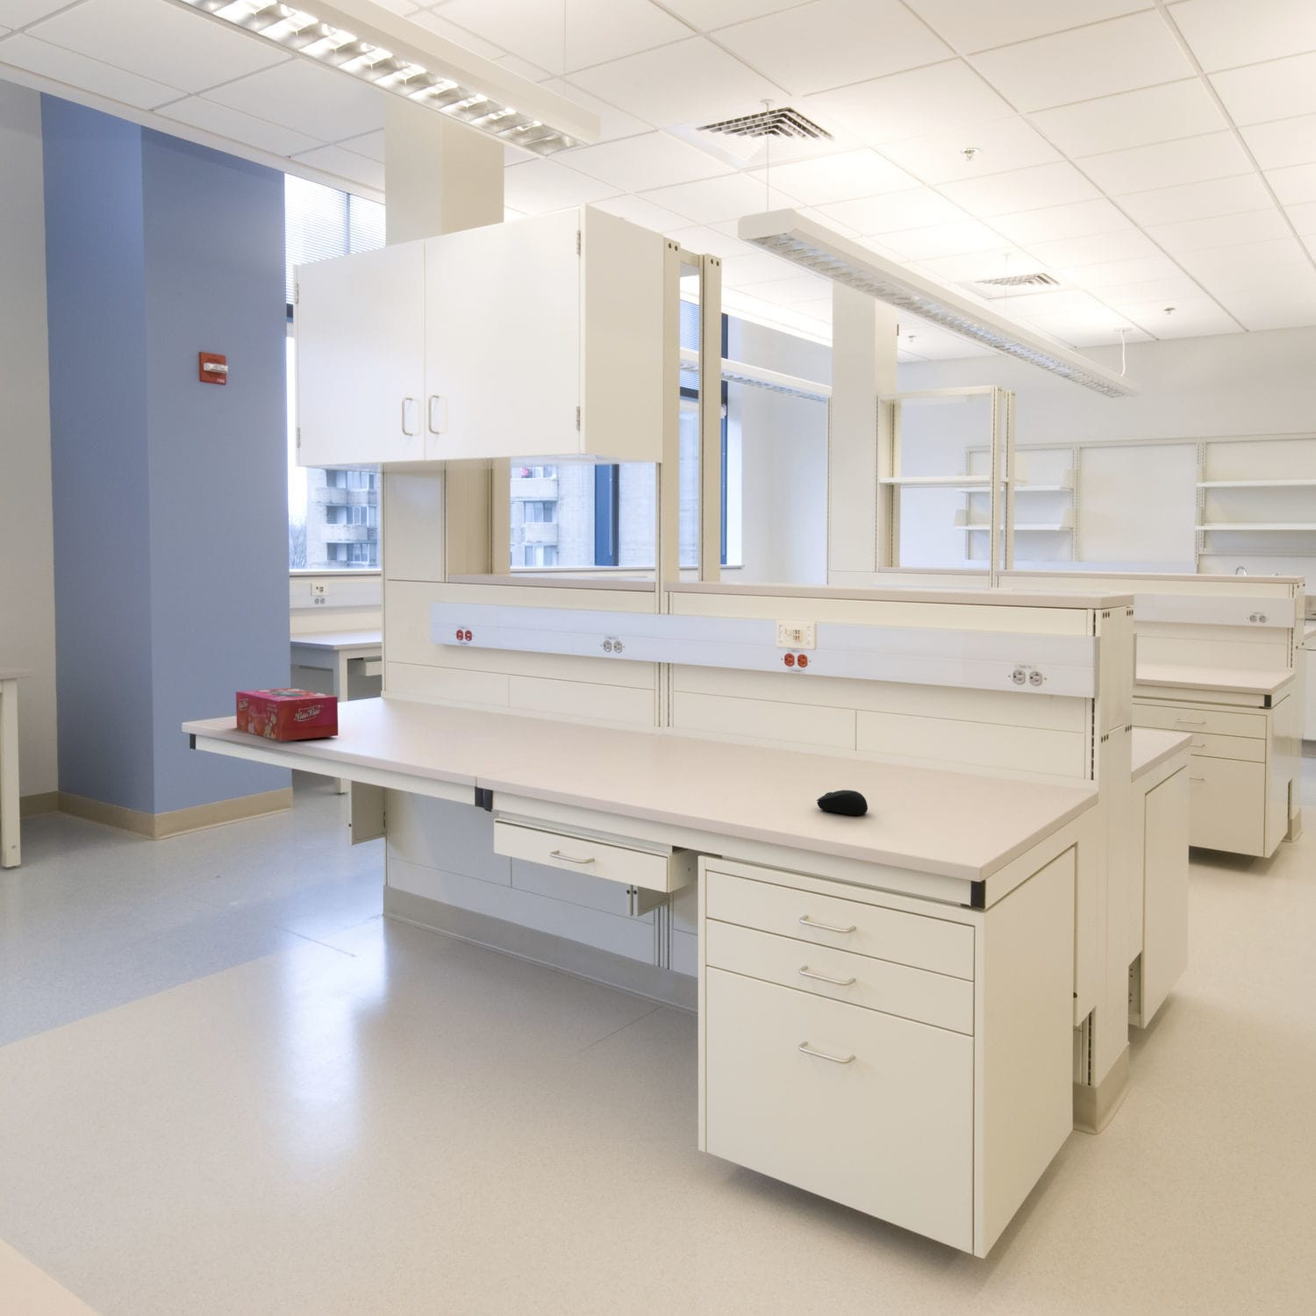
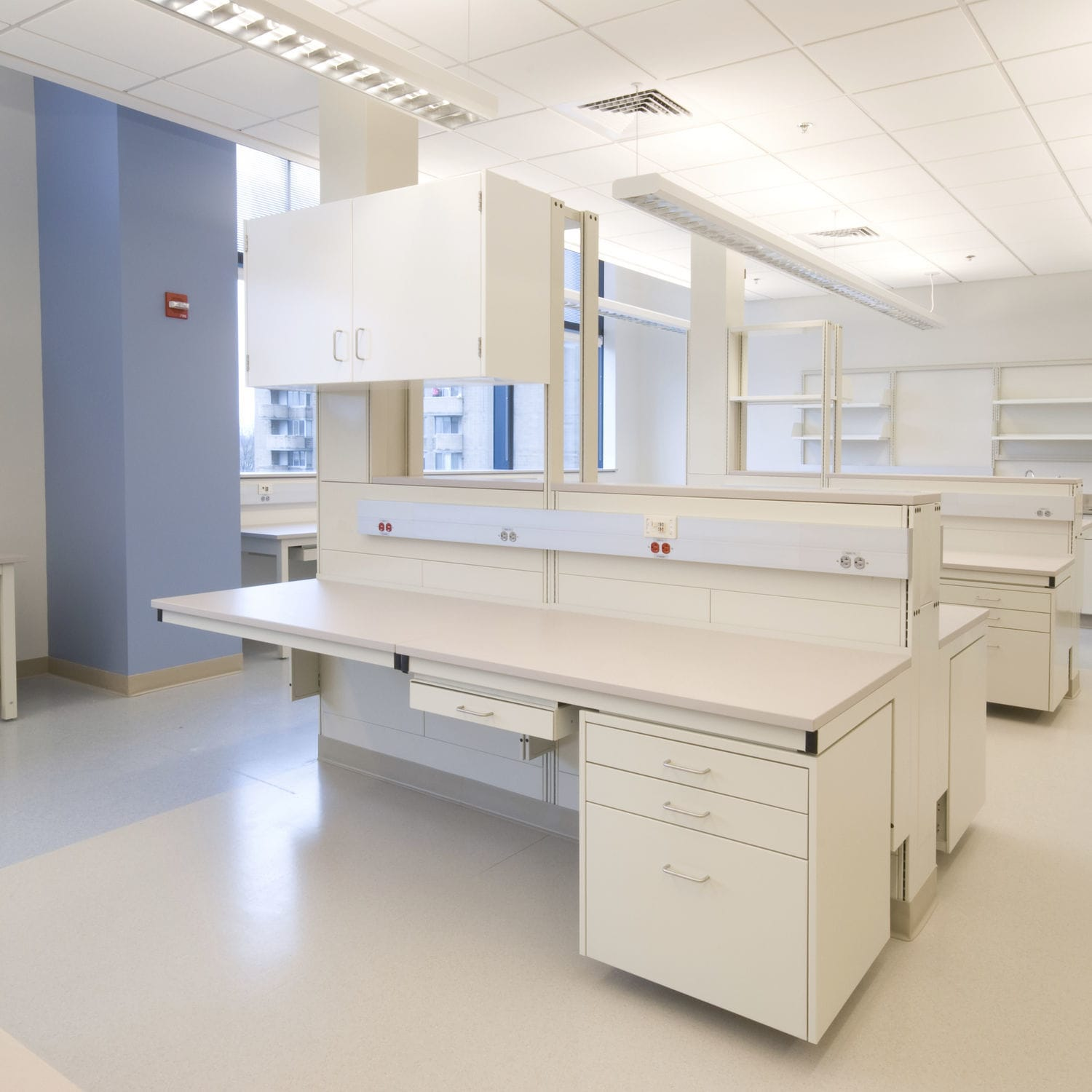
- tissue box (286, 712)
- computer mouse (841, 800)
